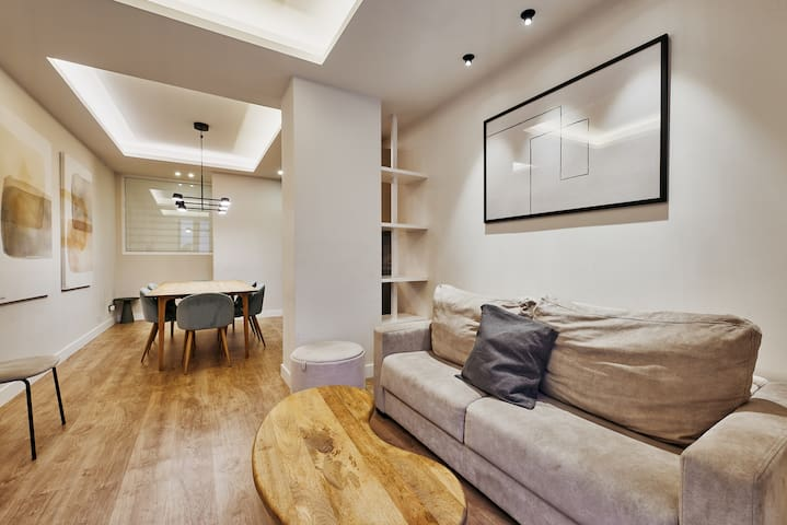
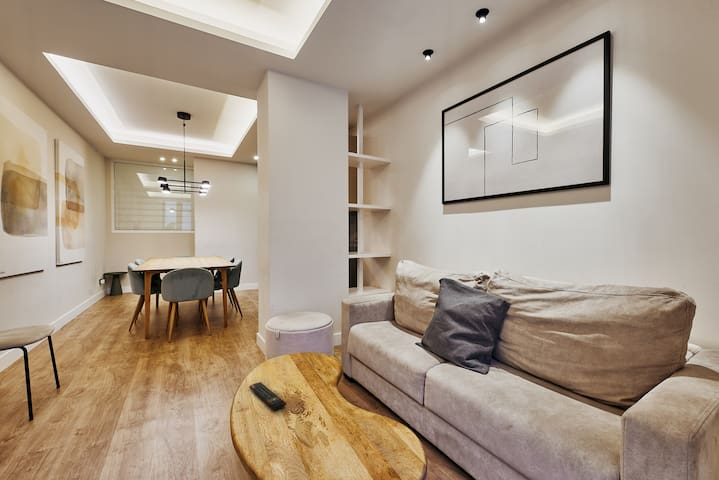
+ remote control (266, 395)
